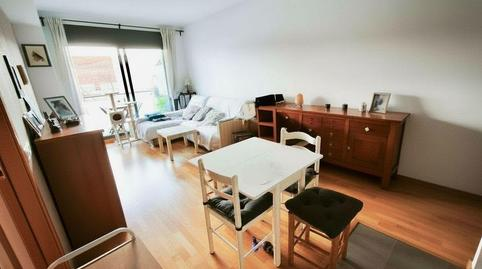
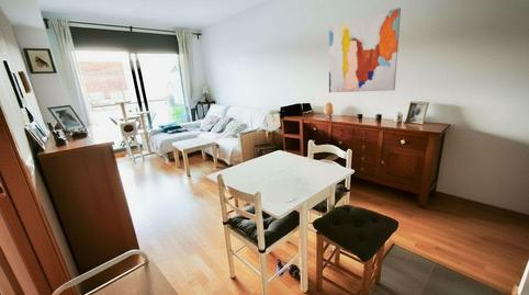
+ wall art (359, 56)
